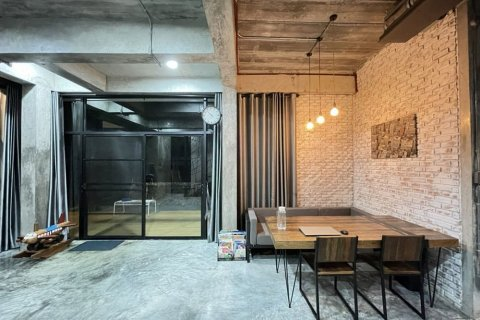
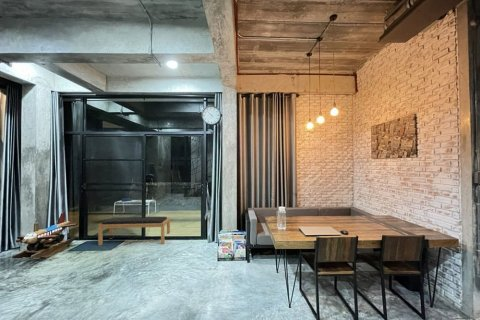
+ bench (135, 227)
